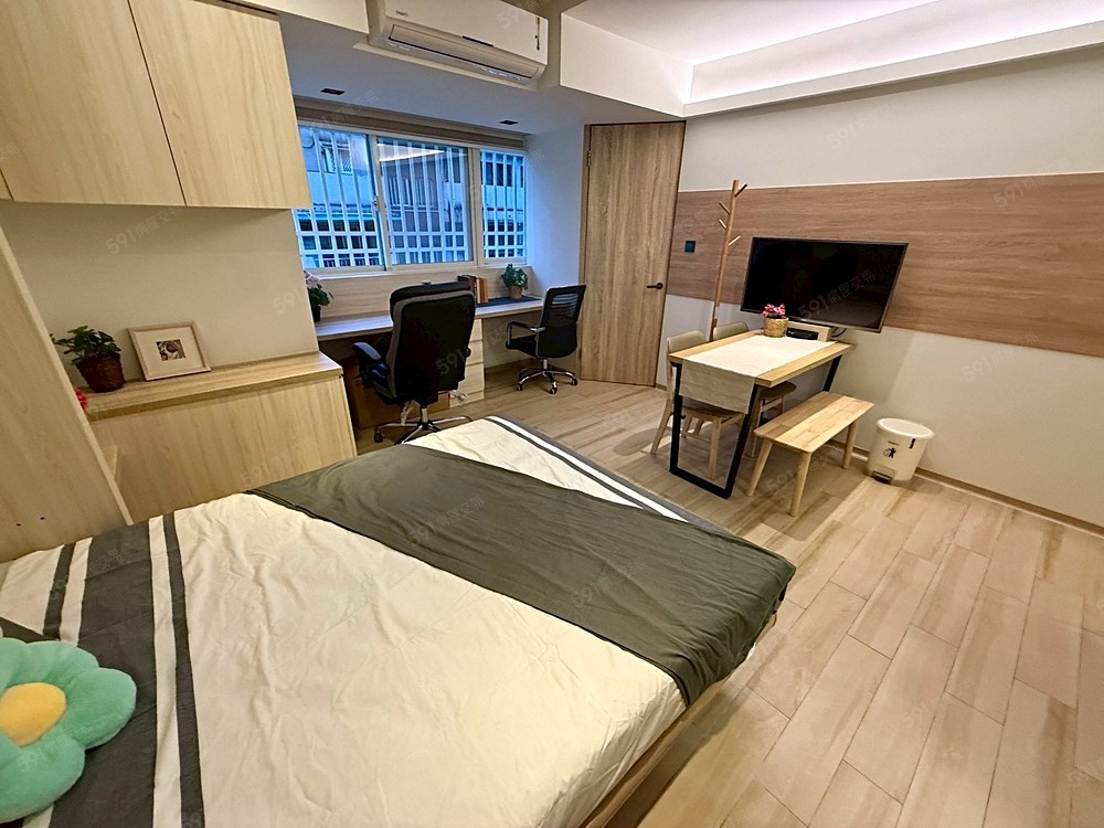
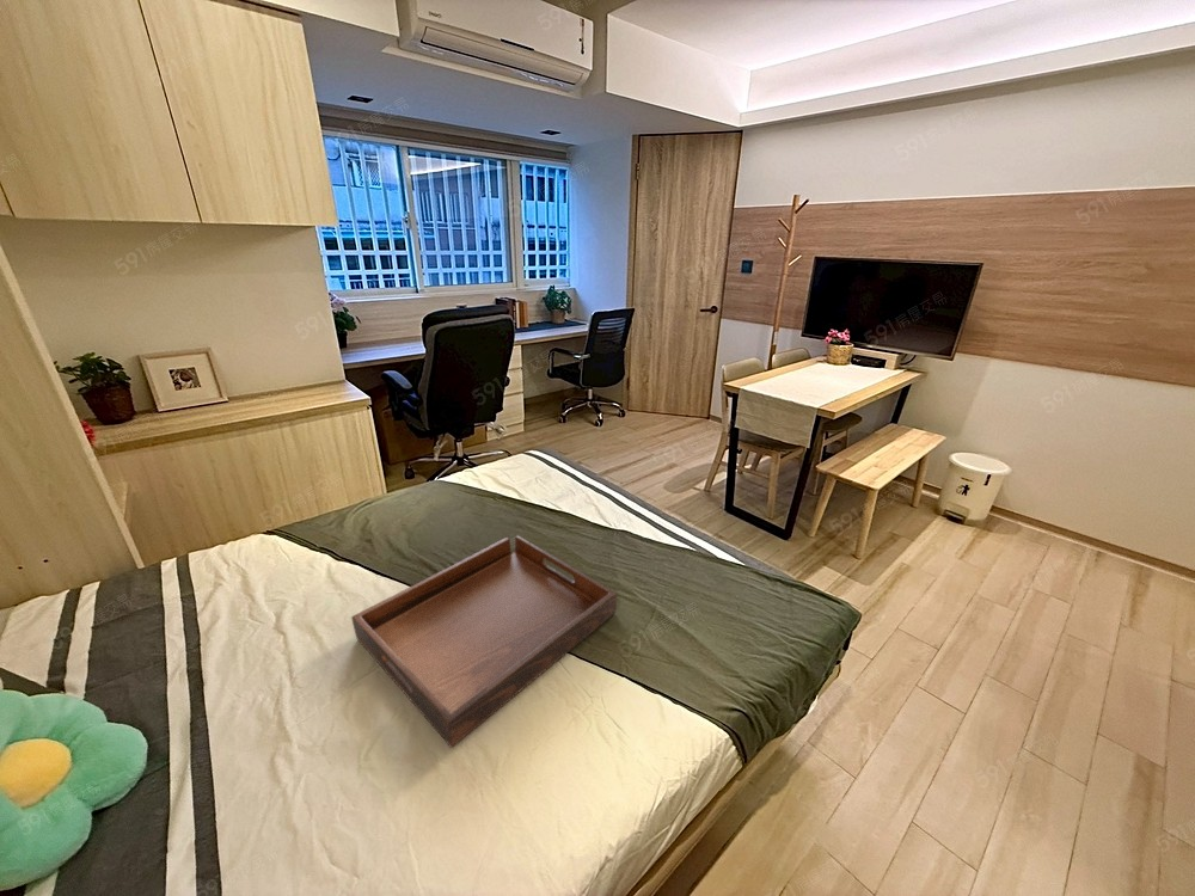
+ serving tray (490, 614)
